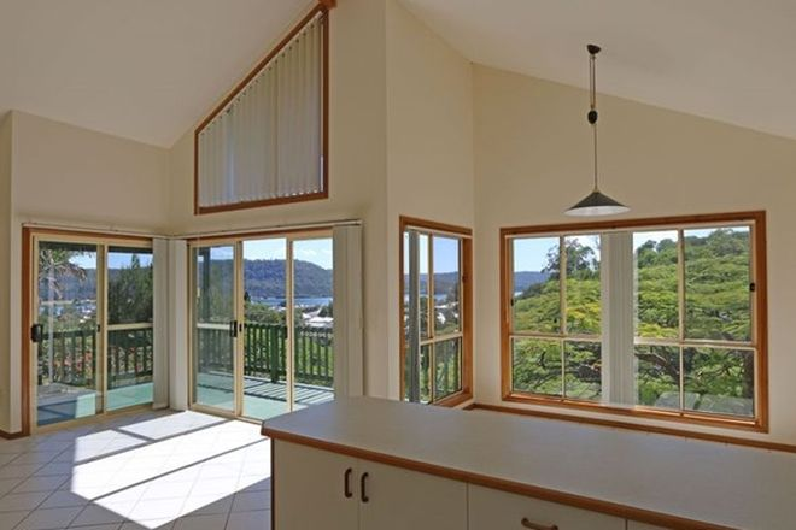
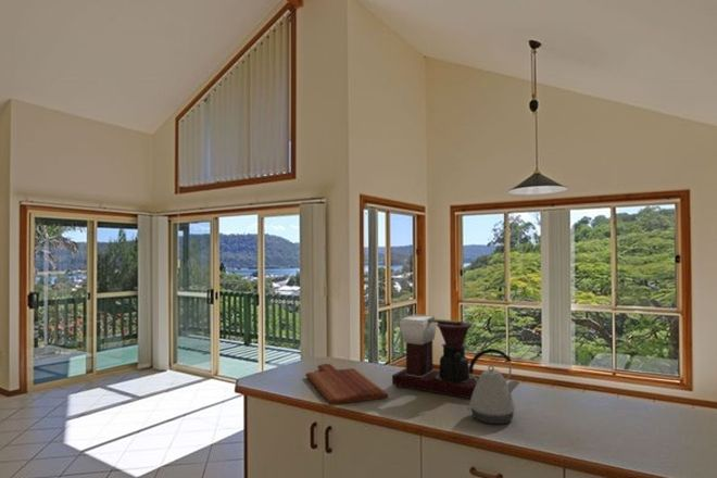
+ coffee maker (442, 355)
+ cutting board (342, 383)
+ kettle (493, 382)
